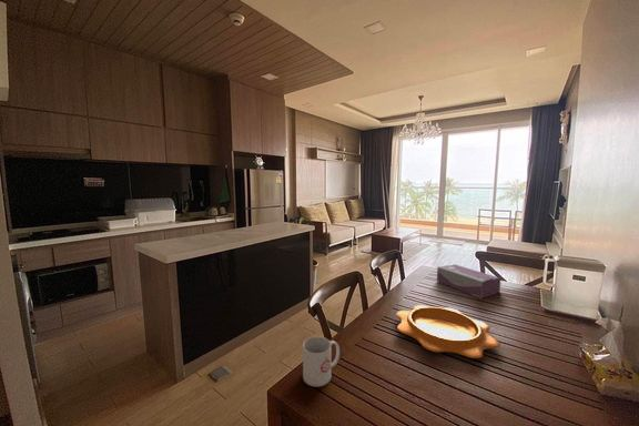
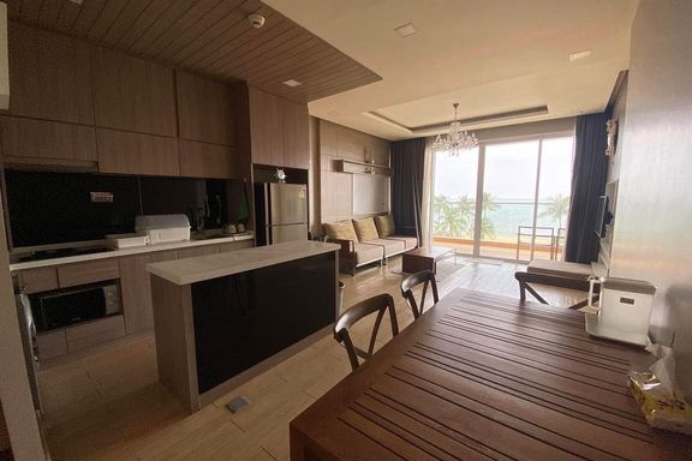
- tissue box (466, 278)
- mug (322, 357)
- decorative bowl (443, 326)
